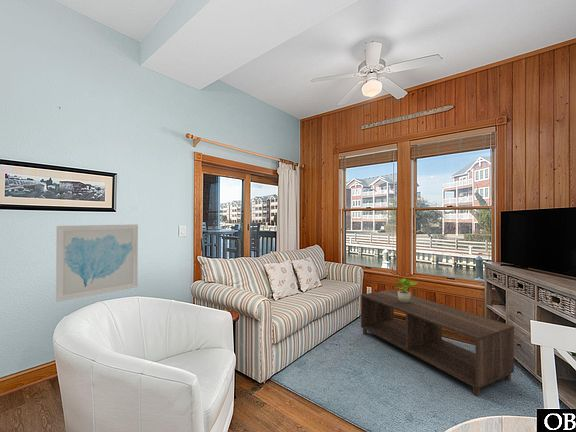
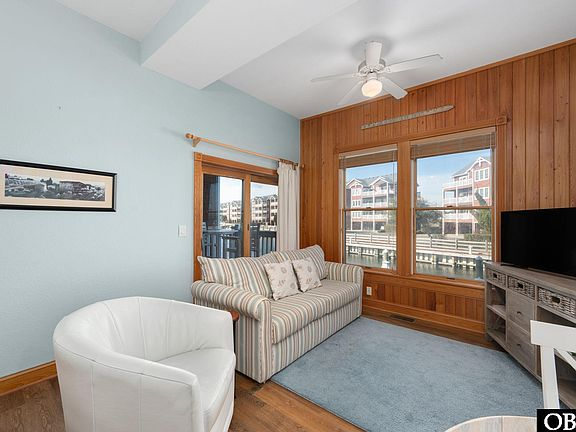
- potted plant (406, 289)
- coffee table (424, 330)
- wall art (100, 259)
